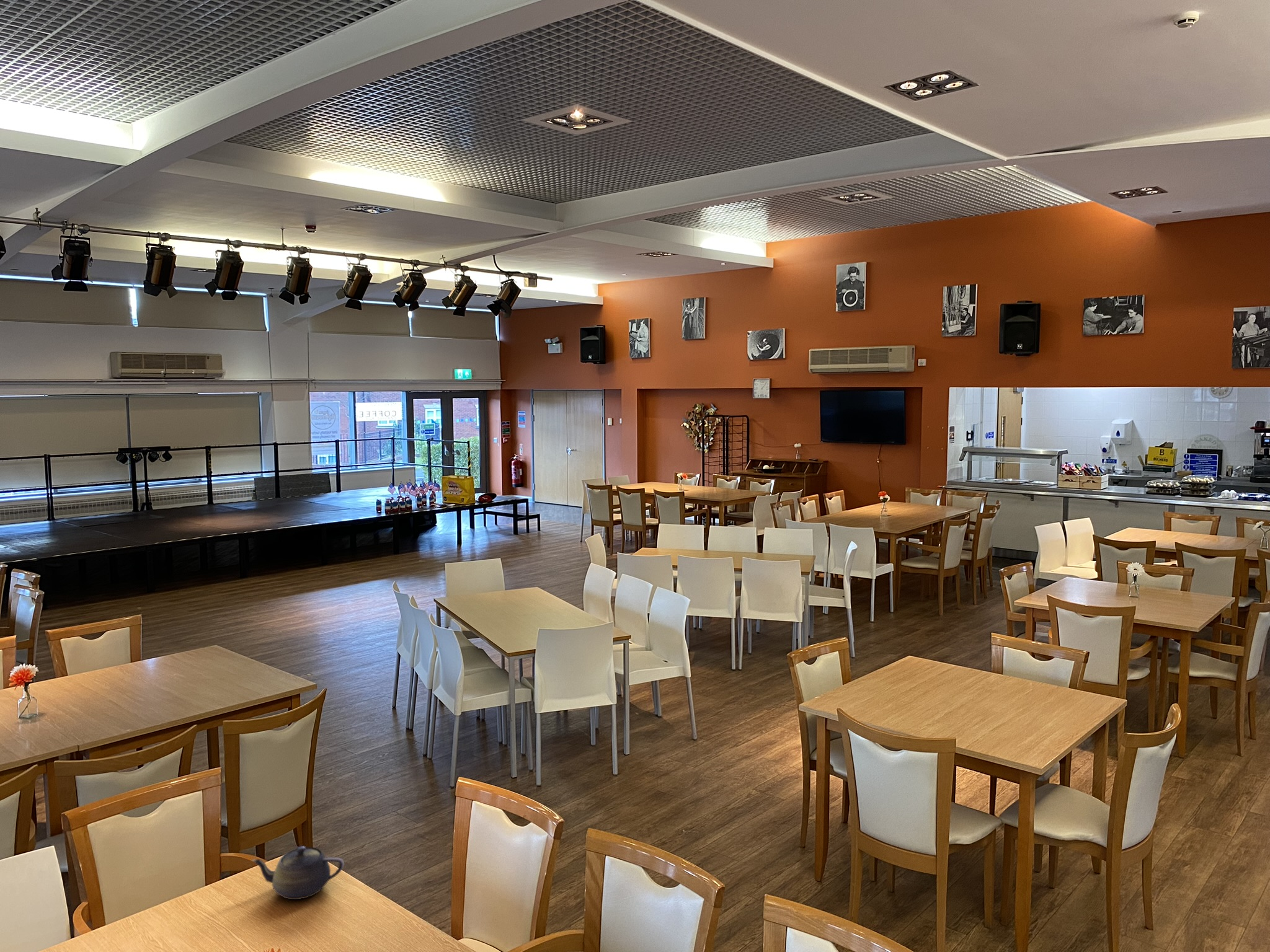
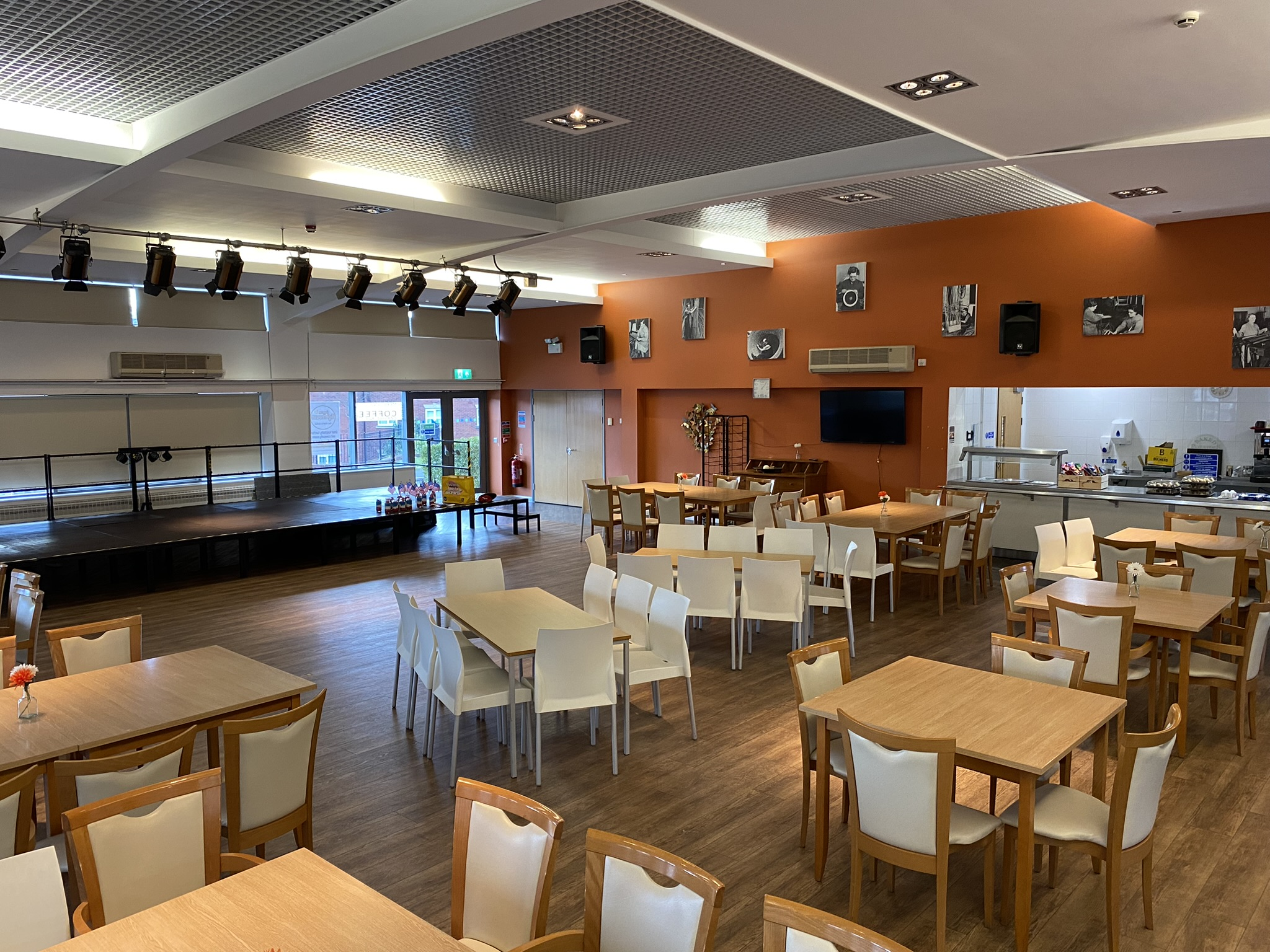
- teapot (298, 869)
